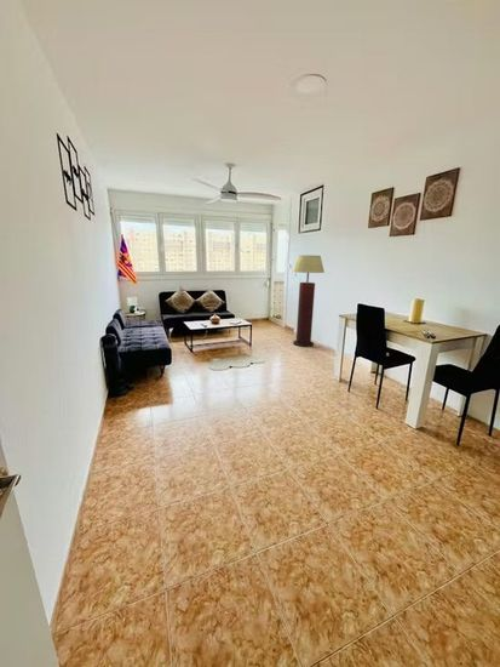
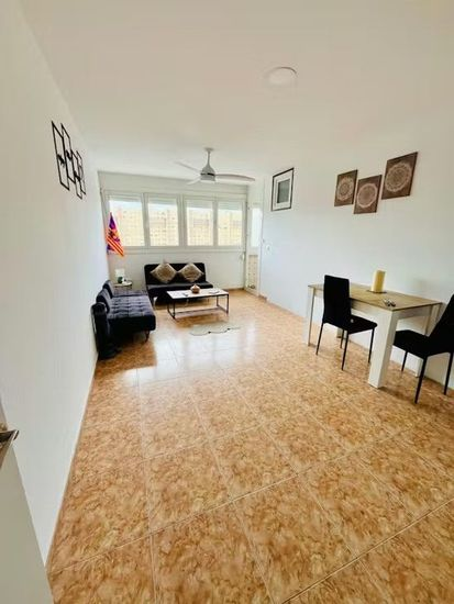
- floor lamp (305, 301)
